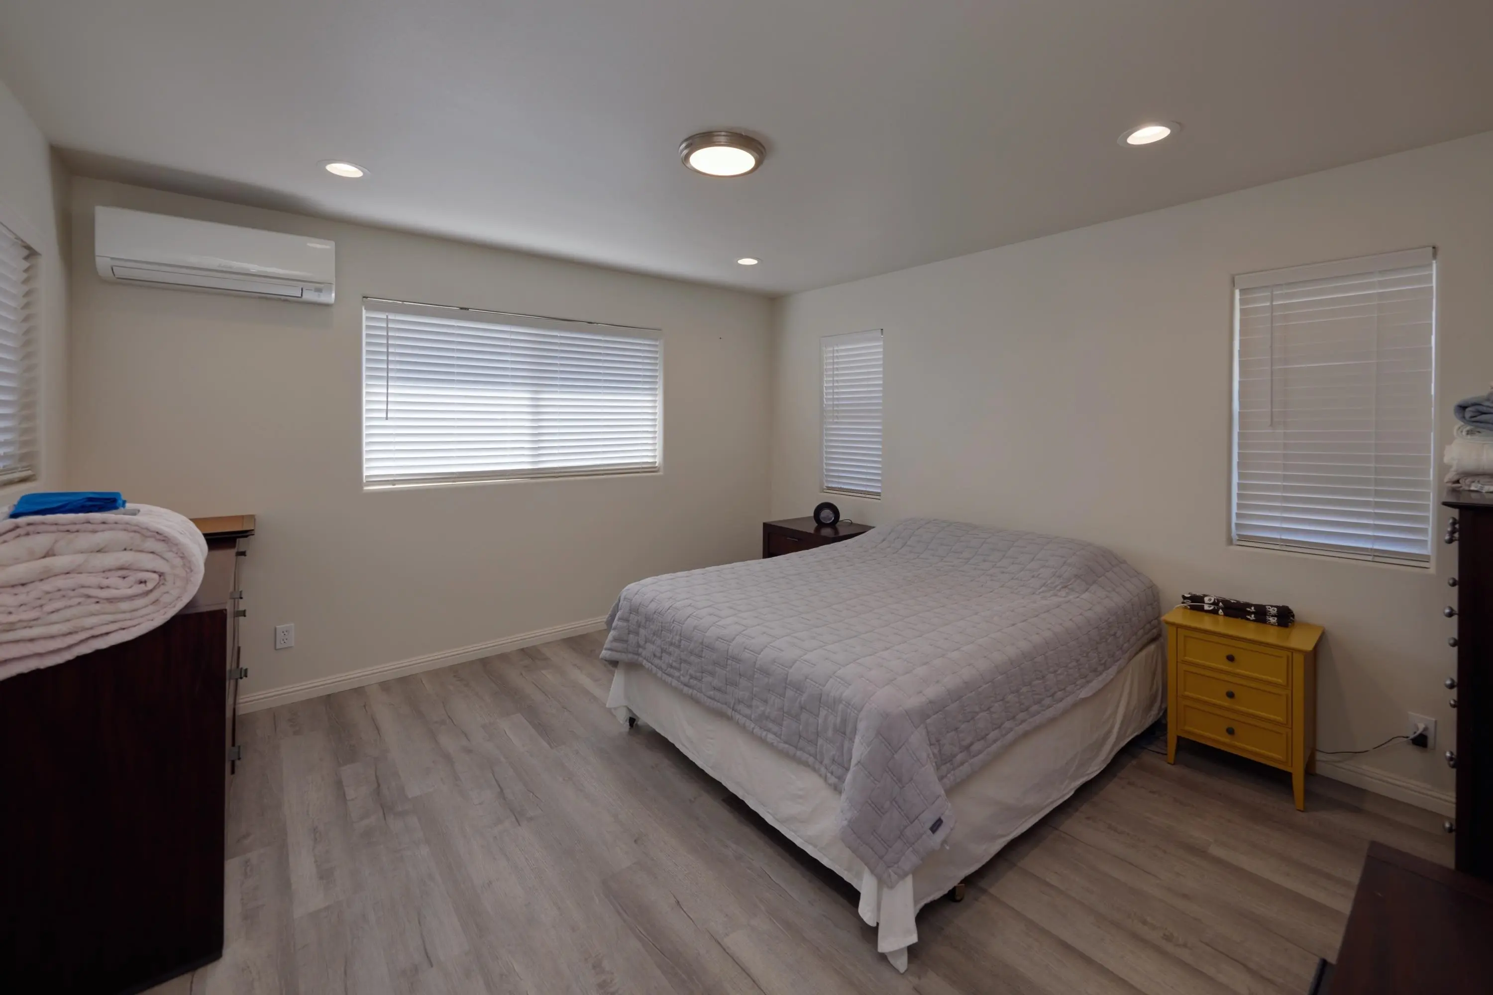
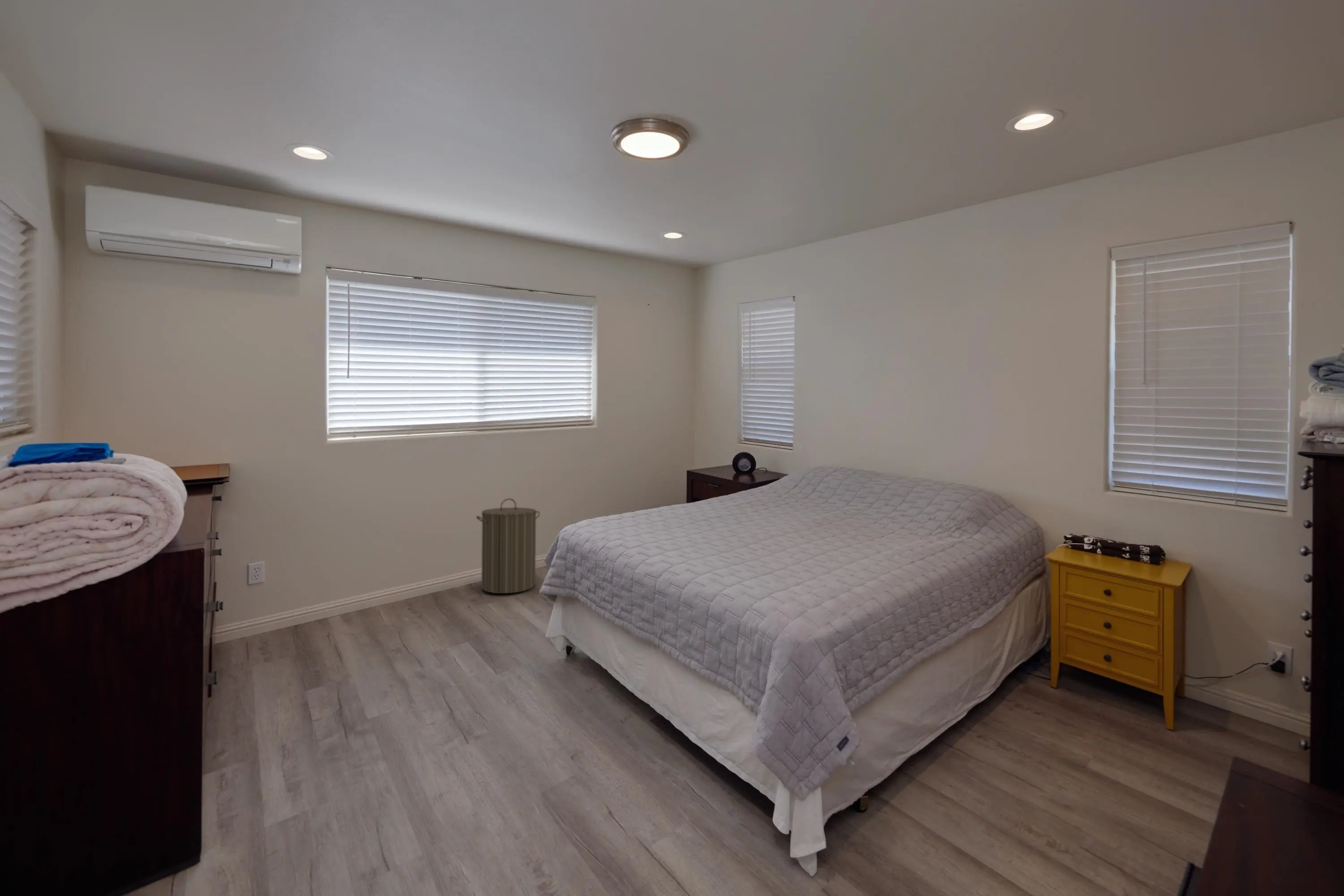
+ laundry hamper (509, 542)
